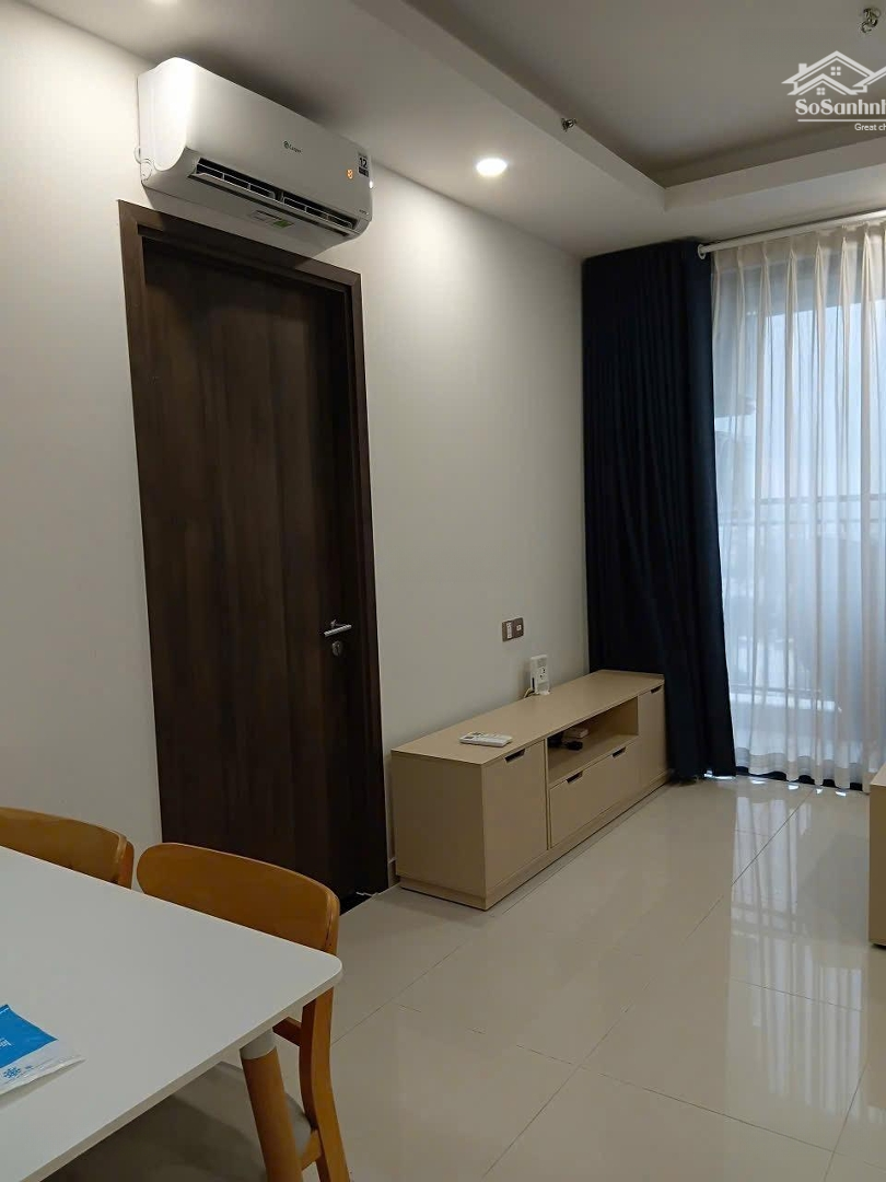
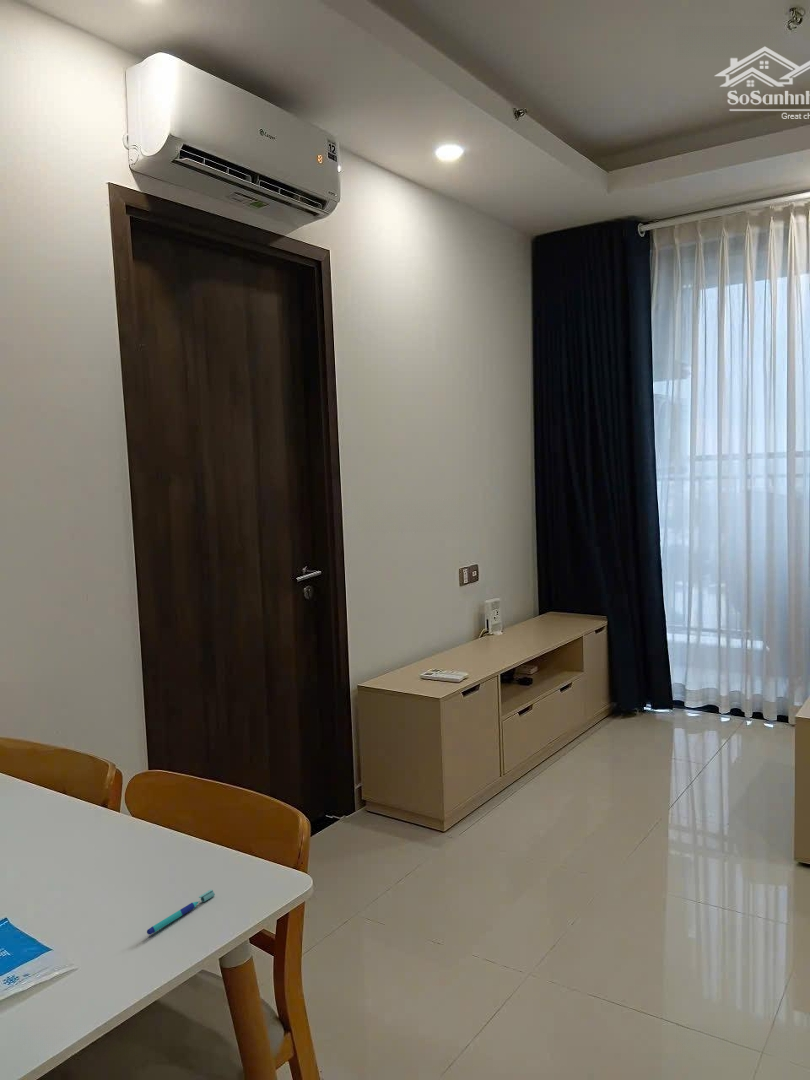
+ pen (182, 910)
